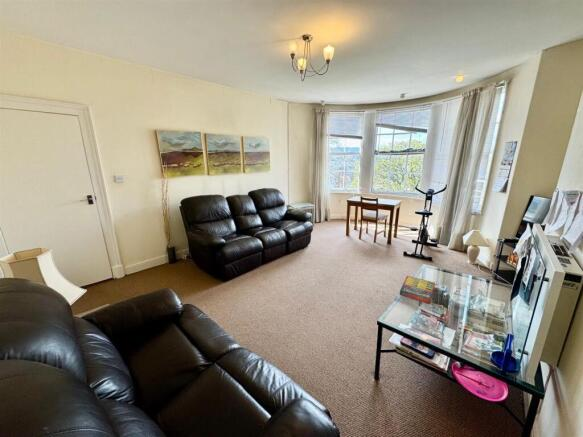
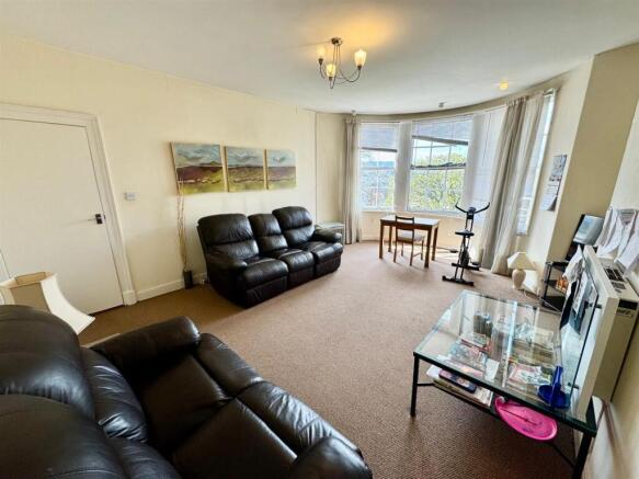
- game compilation box (417, 288)
